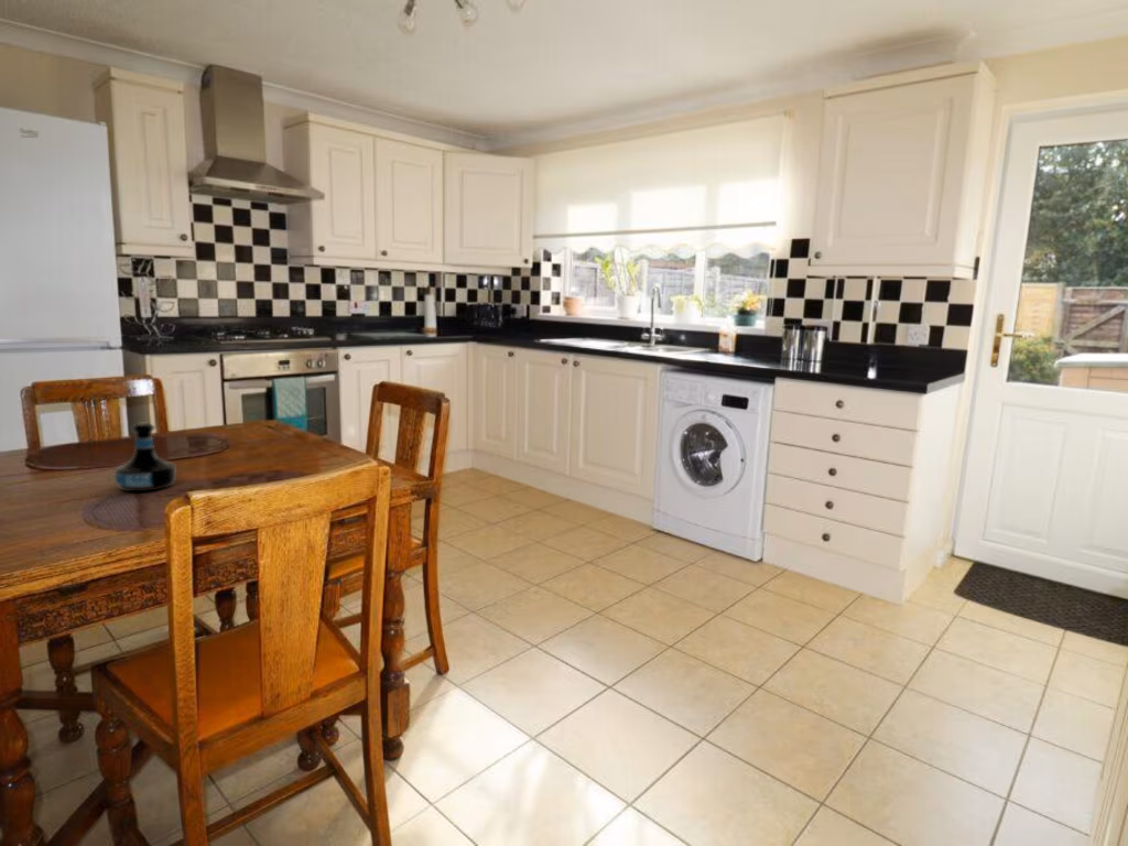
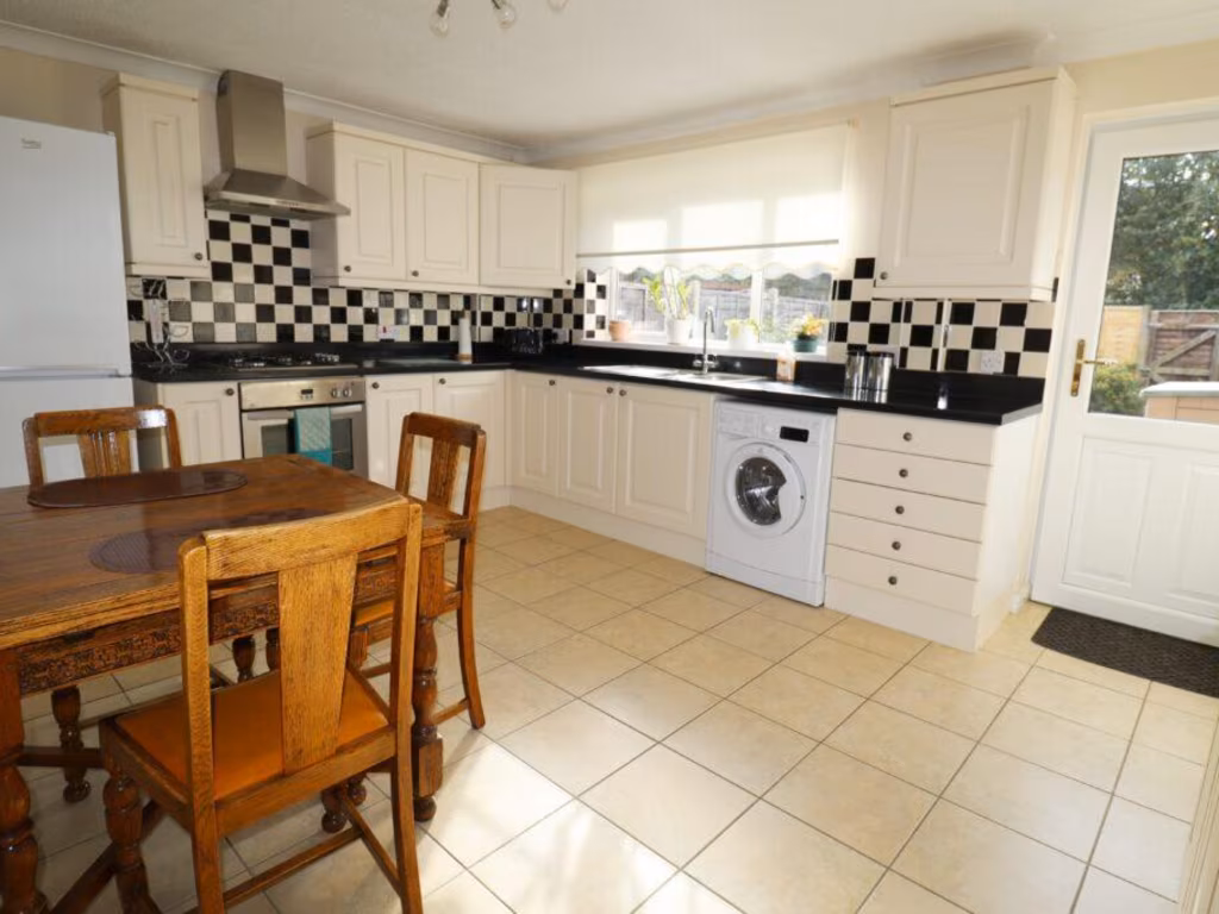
- tequila bottle (144, 454)
